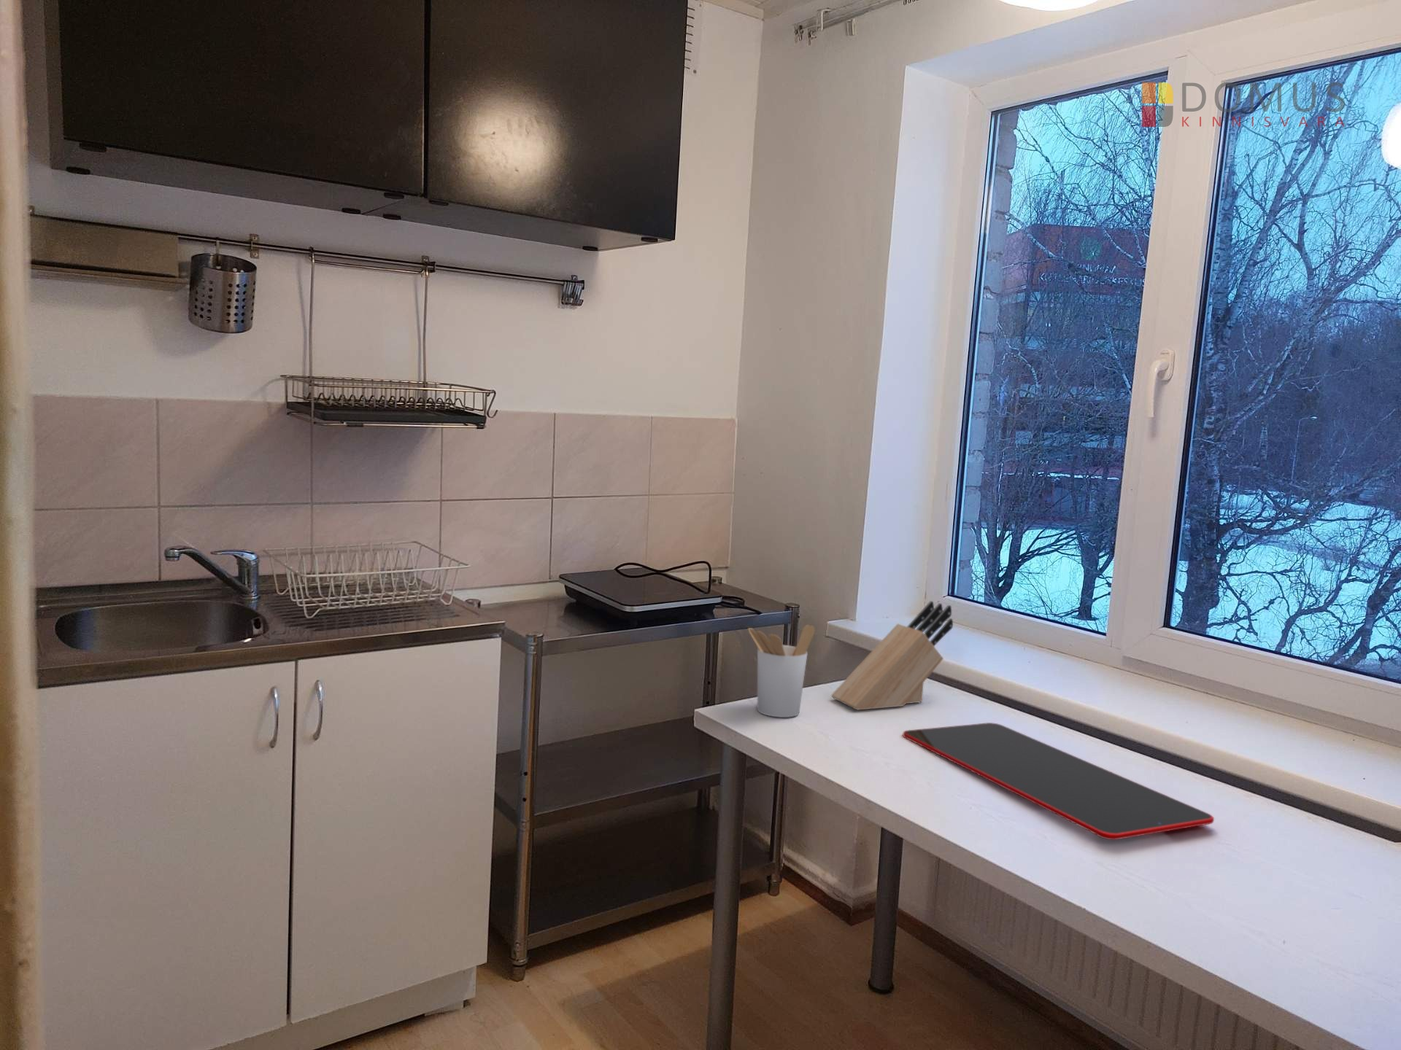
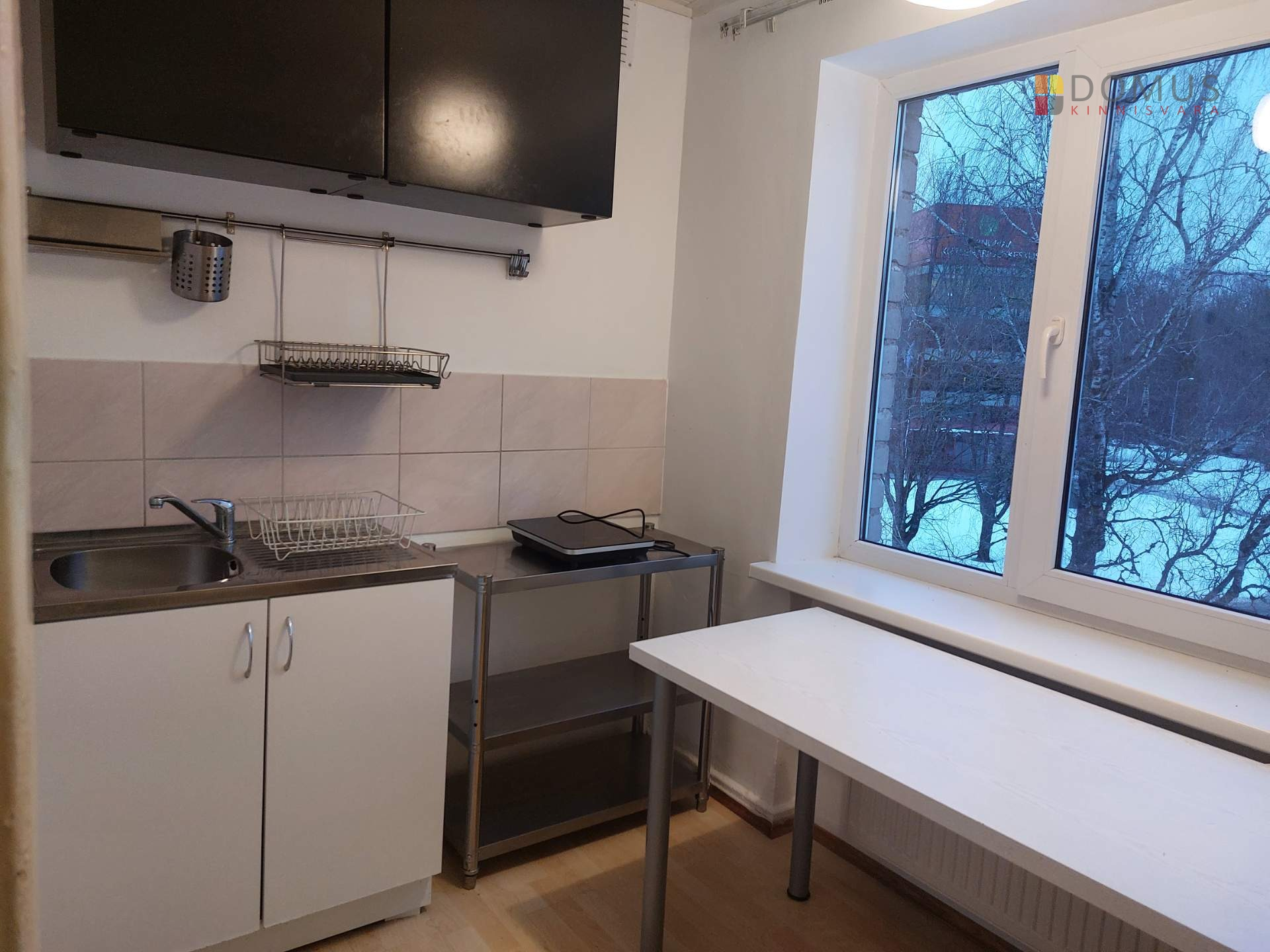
- knife block (896, 652)
- utensil holder (774, 668)
- cutting board (1042, 773)
